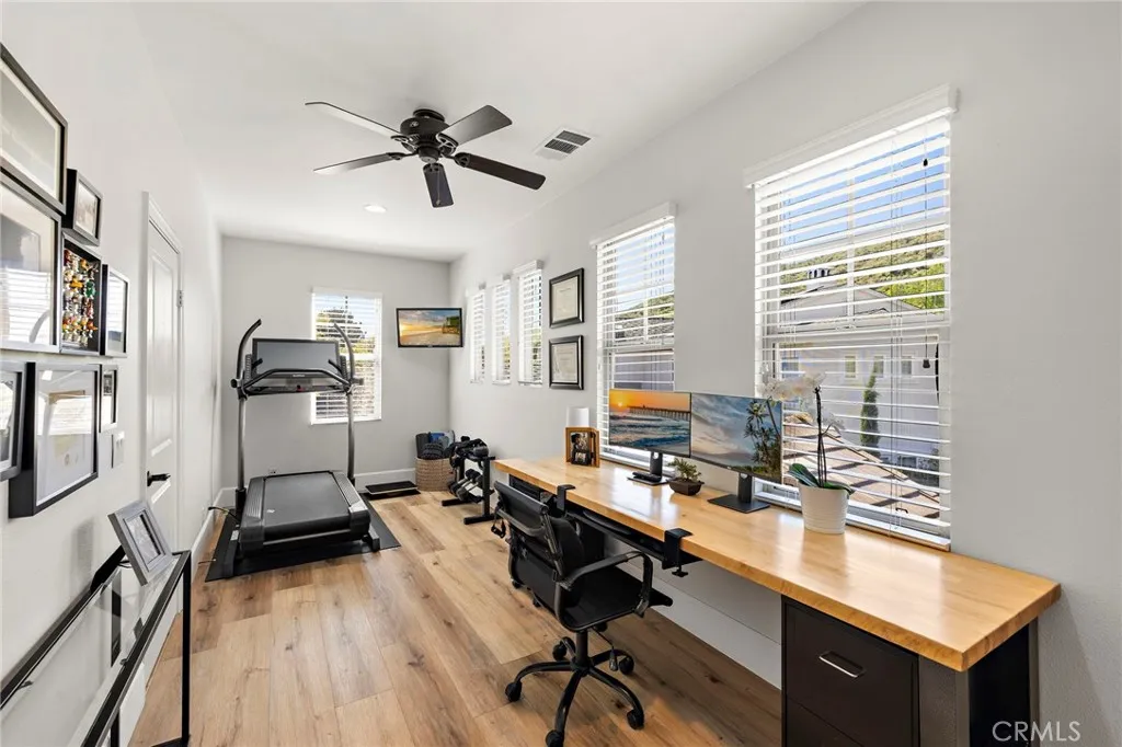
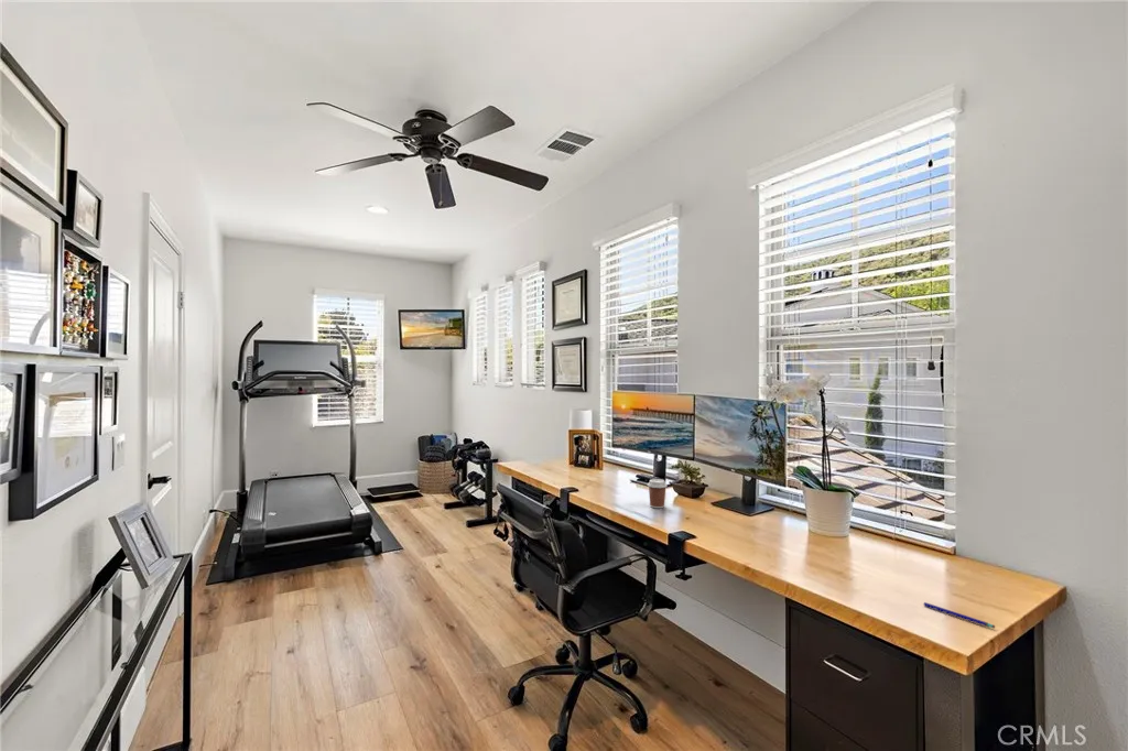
+ coffee cup (657, 493)
+ pen (957, 614)
